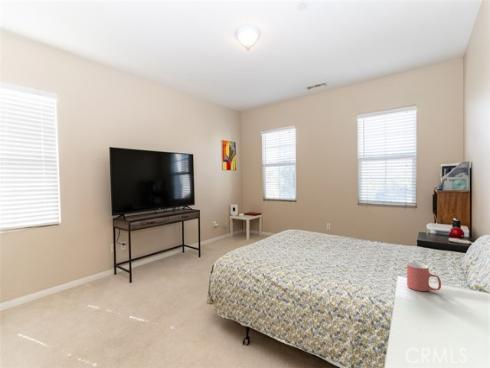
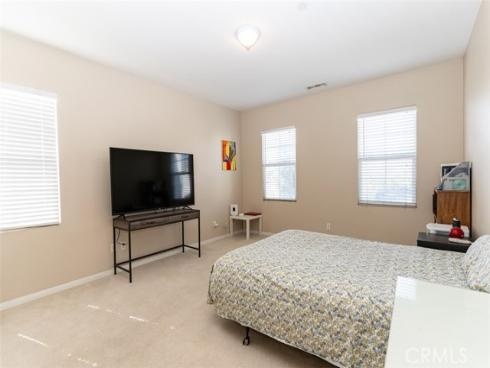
- mug (423, 277)
